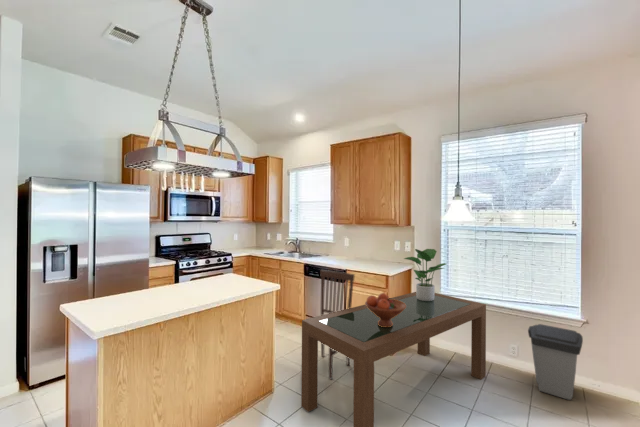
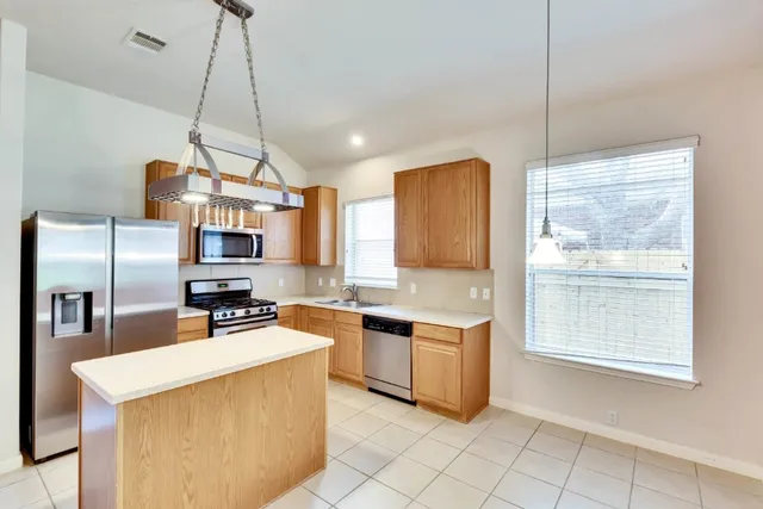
- trash can (554, 359)
- potted plant (429, 272)
- dining table (401, 349)
- fruit bowl (385, 309)
- dining chair (323, 314)
